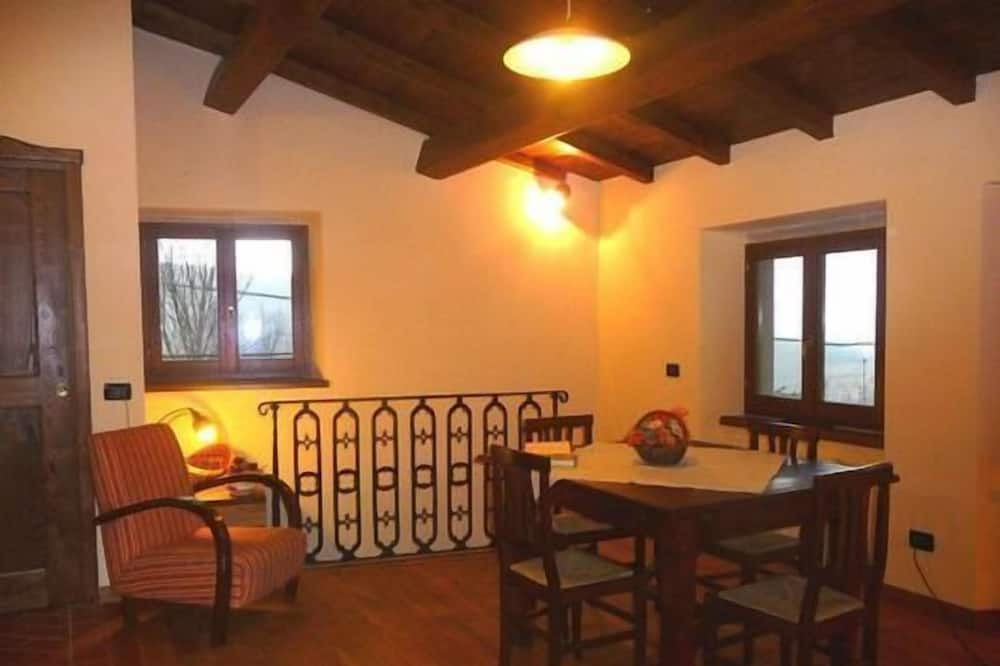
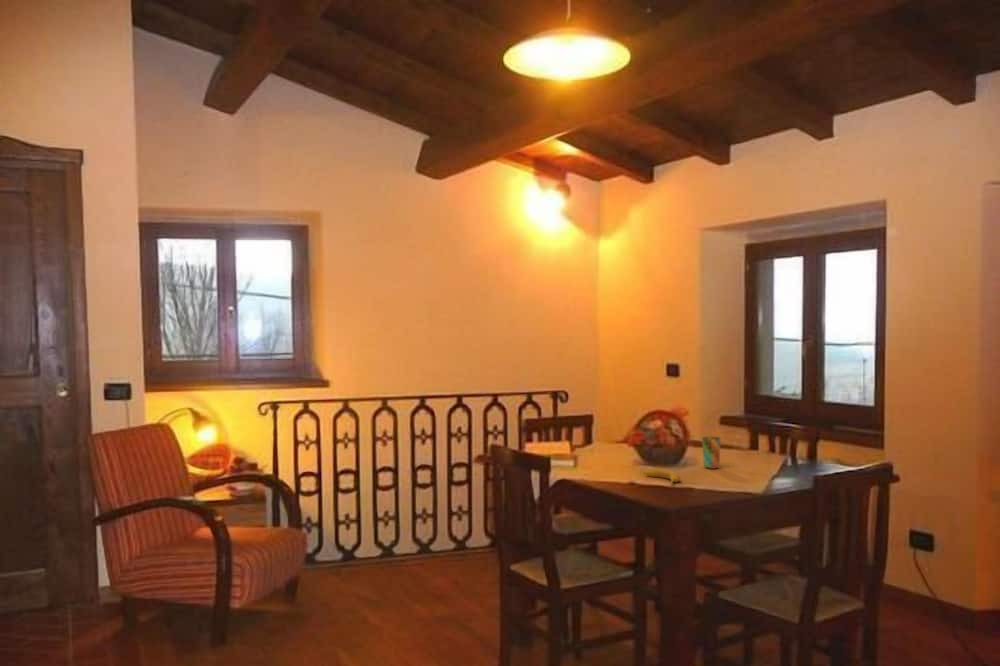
+ fruit (664, 475)
+ cup (711, 452)
